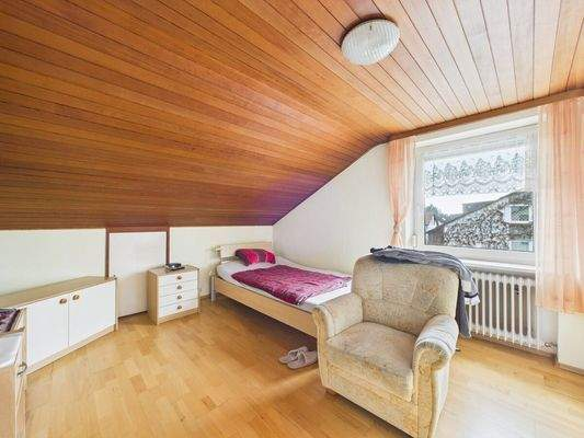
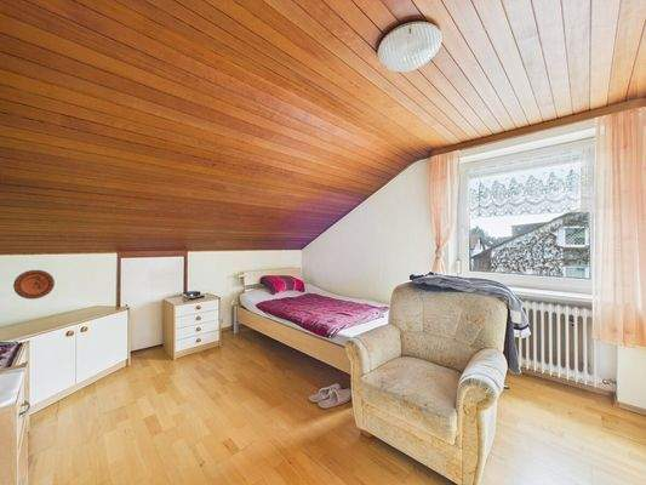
+ decorative plate (34, 284)
